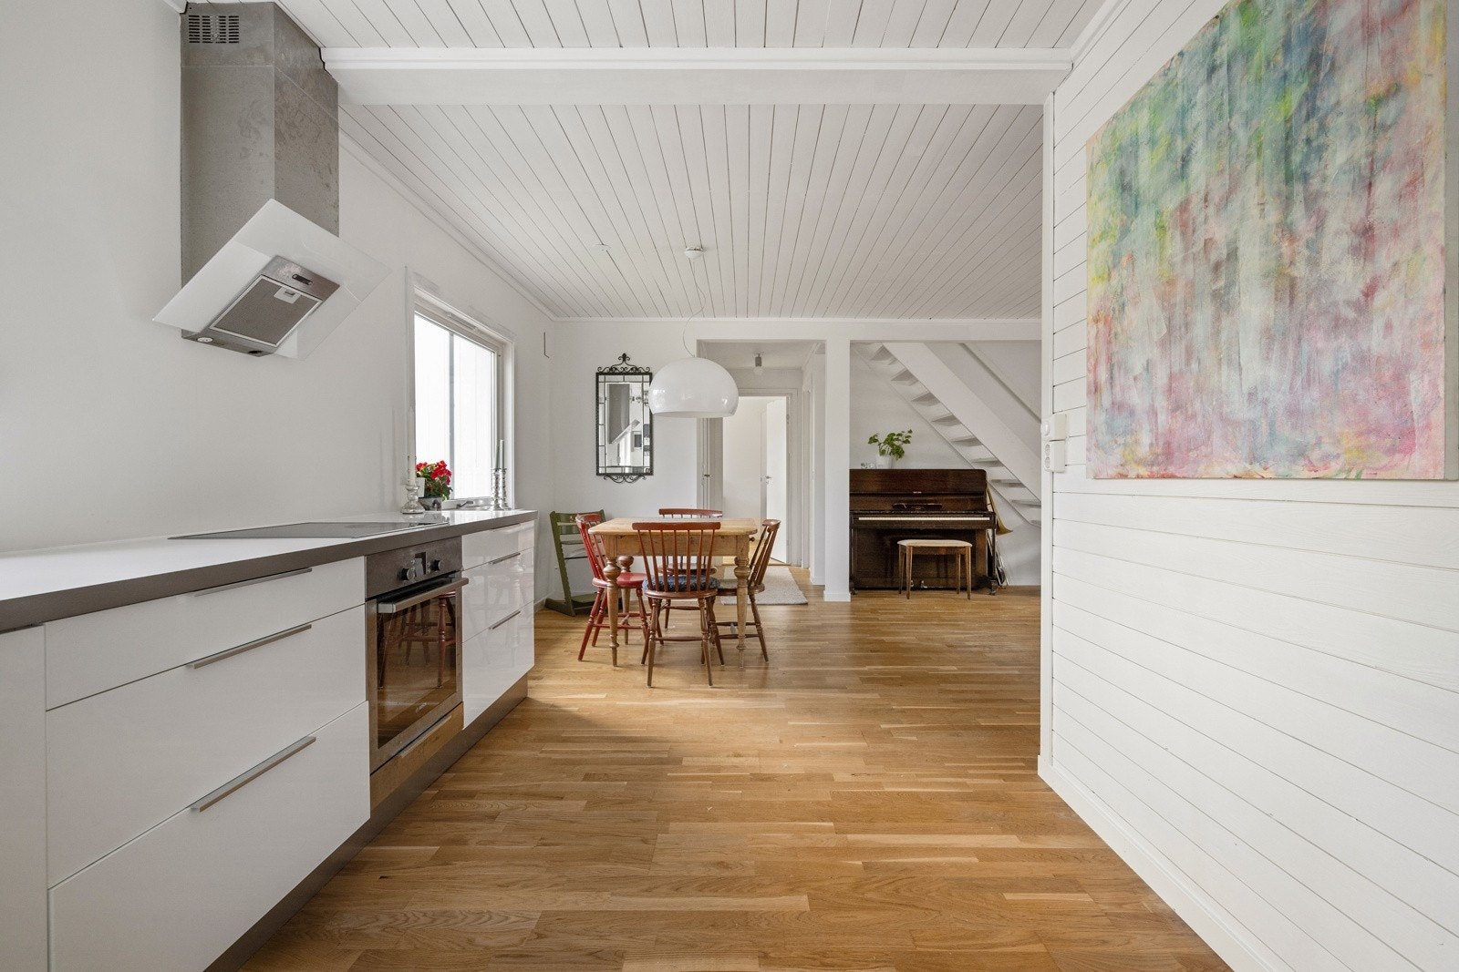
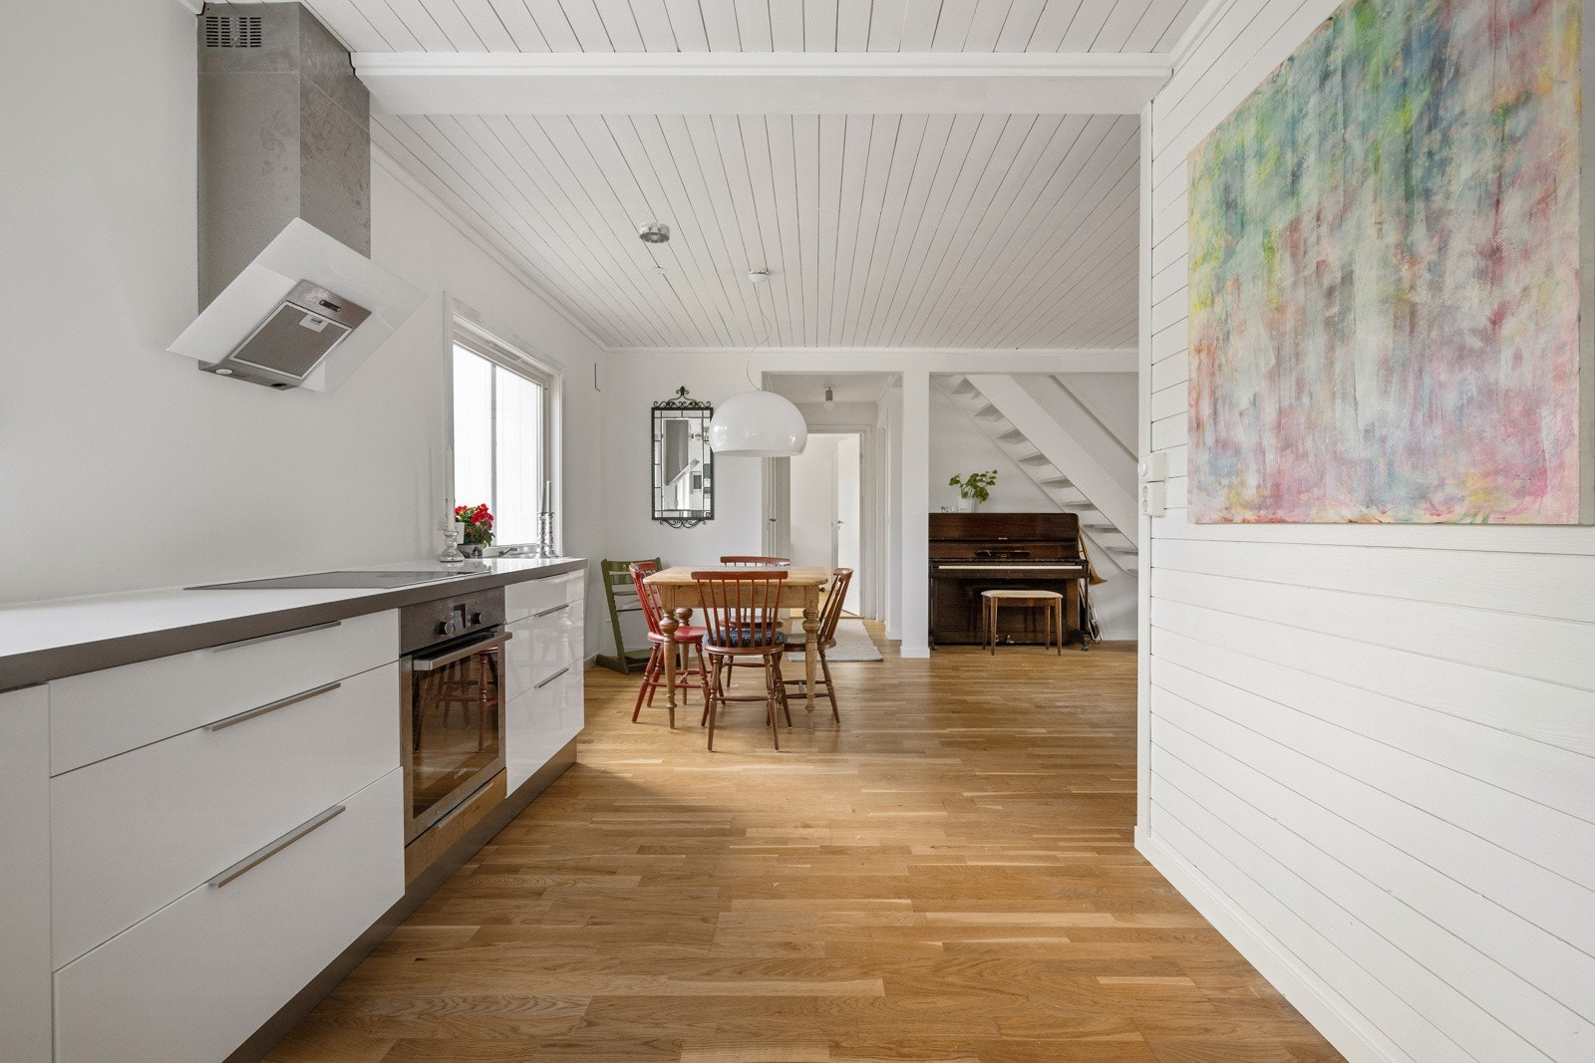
+ smoke detector (654, 231)
